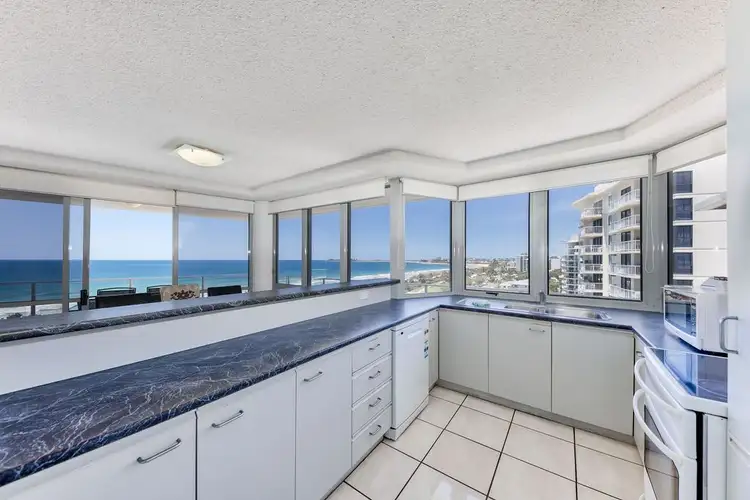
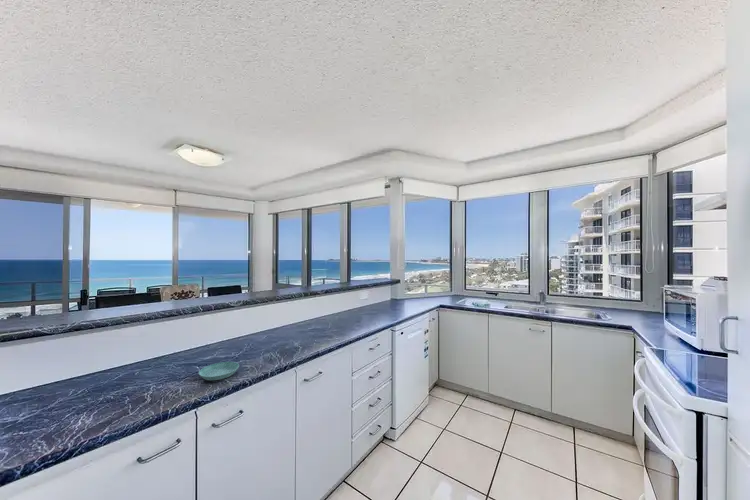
+ saucer (219, 371)
